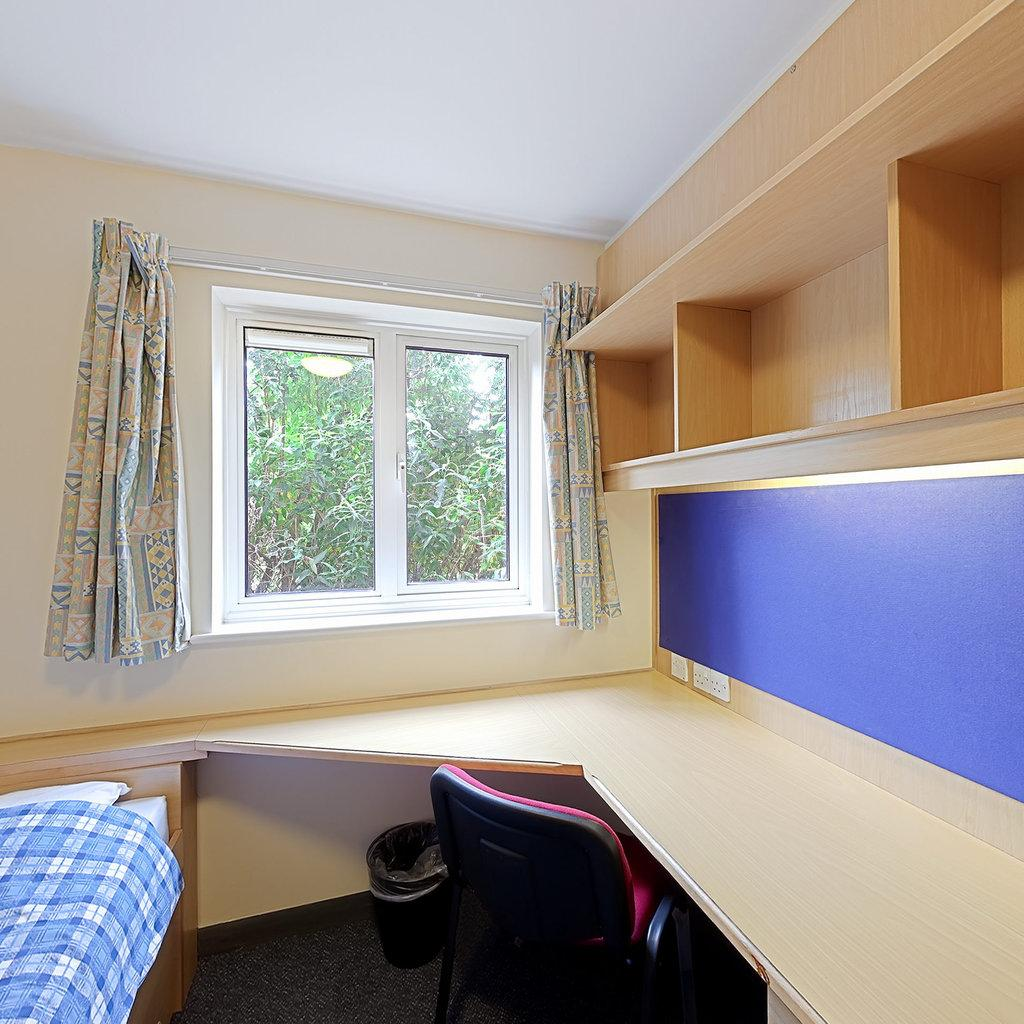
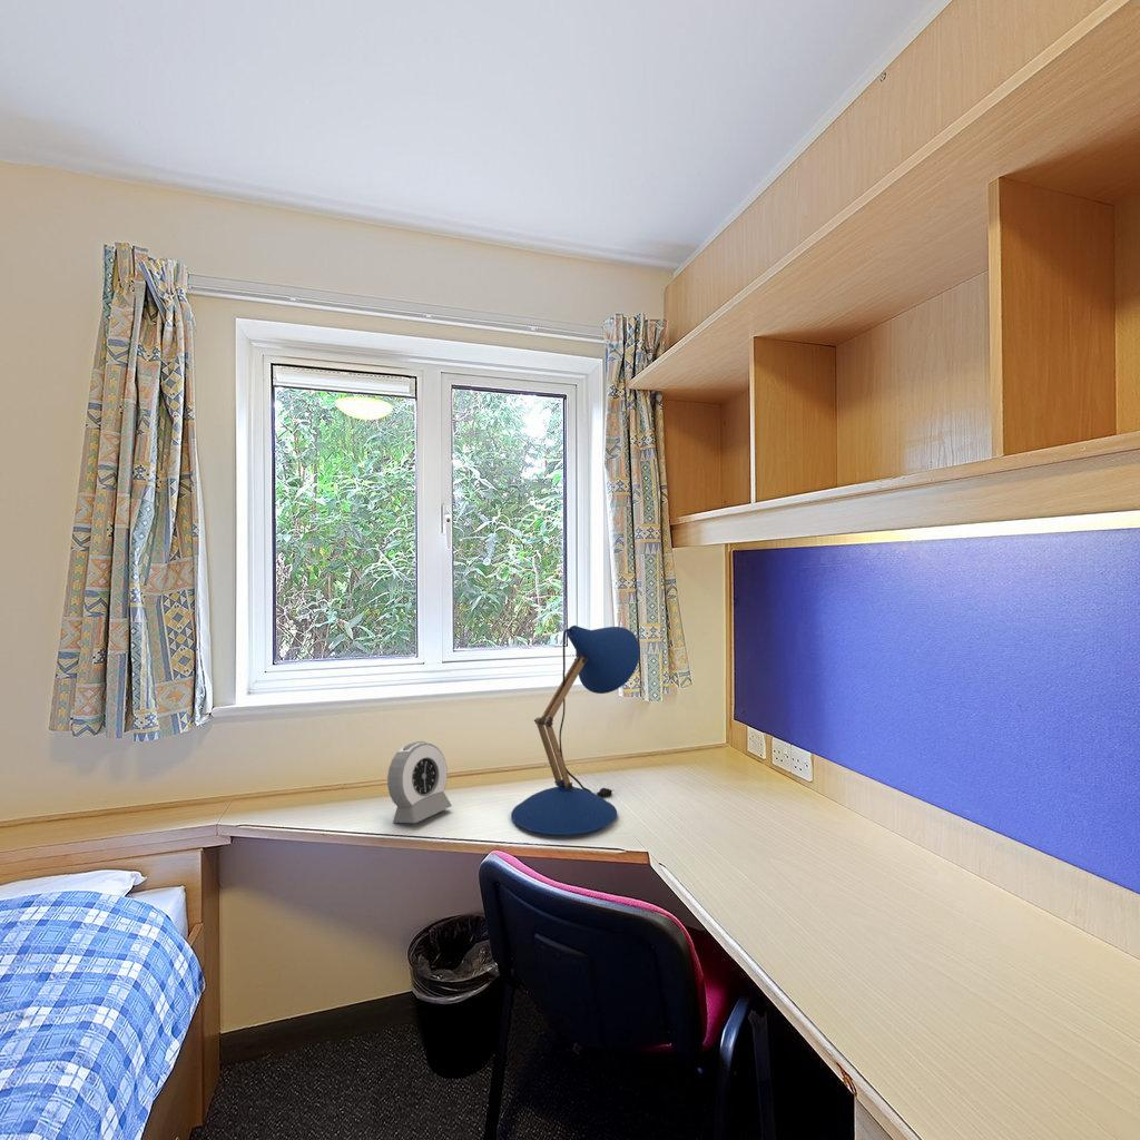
+ alarm clock (421, 779)
+ desk lamp (563, 716)
